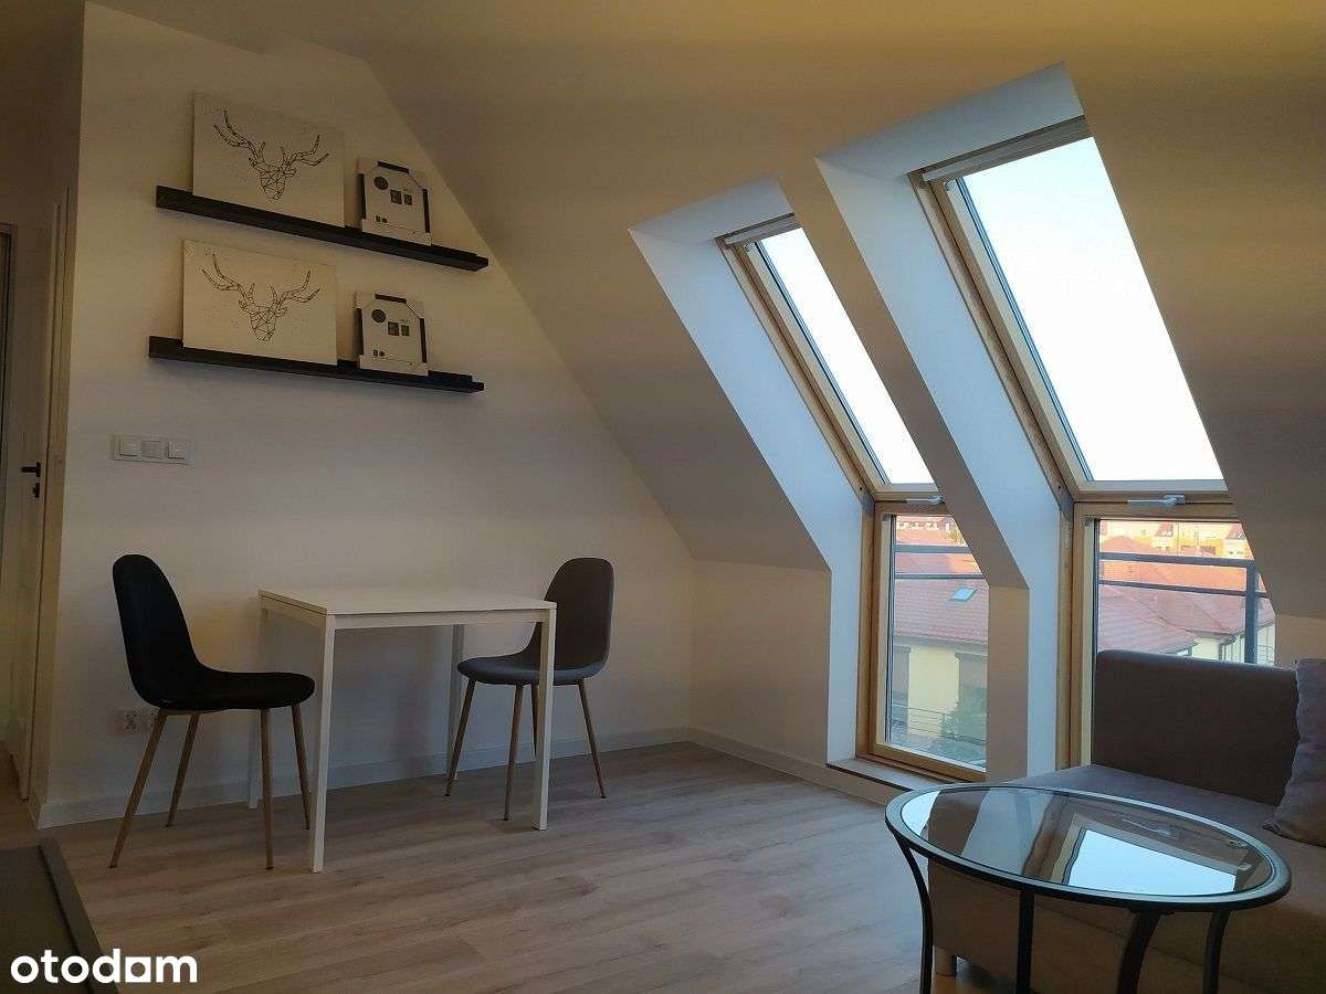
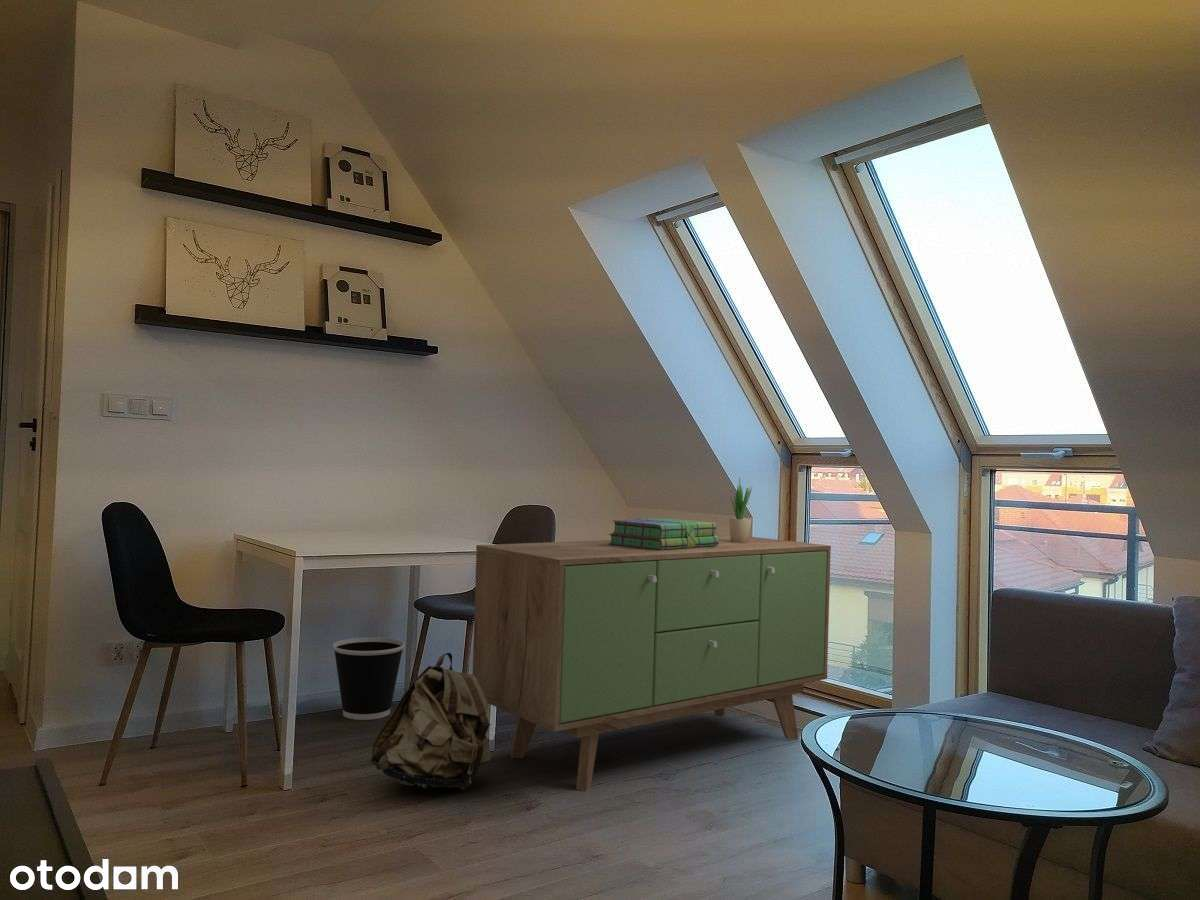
+ wastebasket (367, 678)
+ potted plant (740, 508)
+ sideboard (664, 646)
+ backpack (430, 722)
+ stack of books (664, 532)
